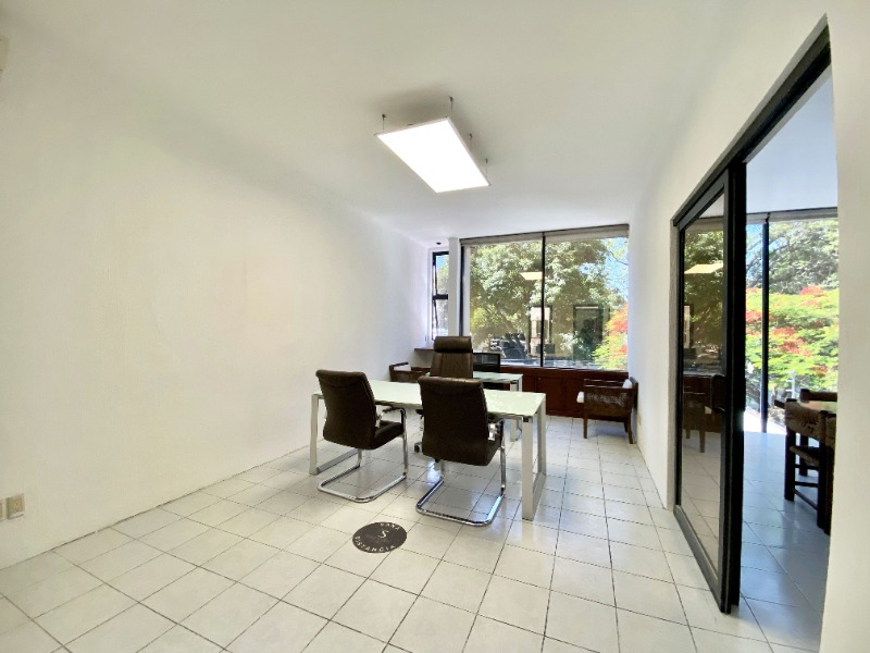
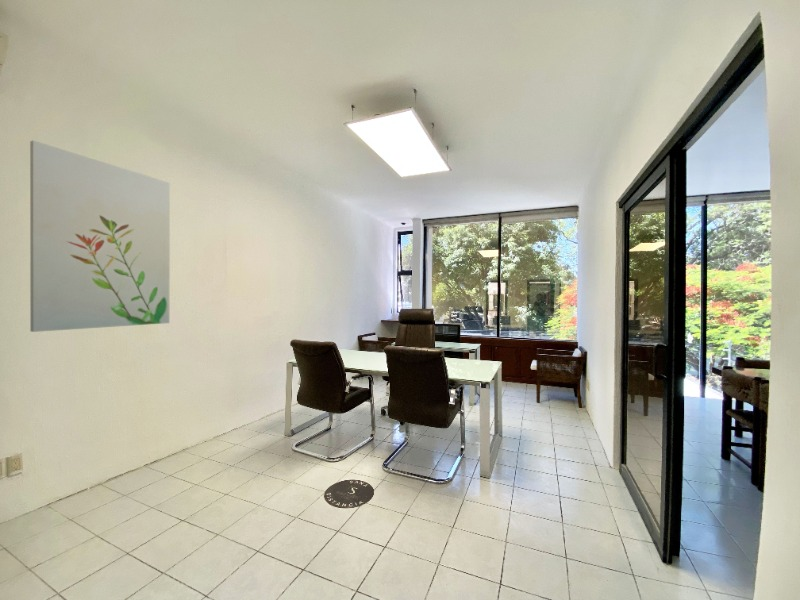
+ wall art (110, 246)
